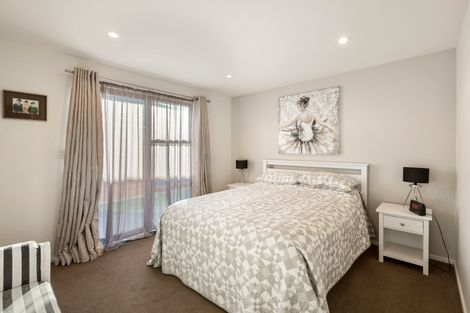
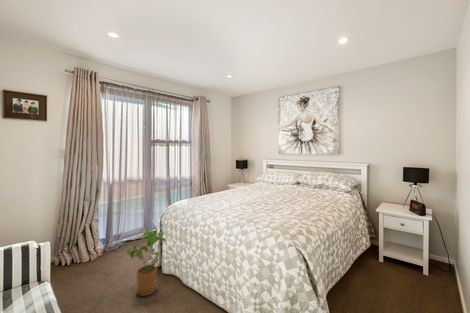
+ house plant (144, 261)
